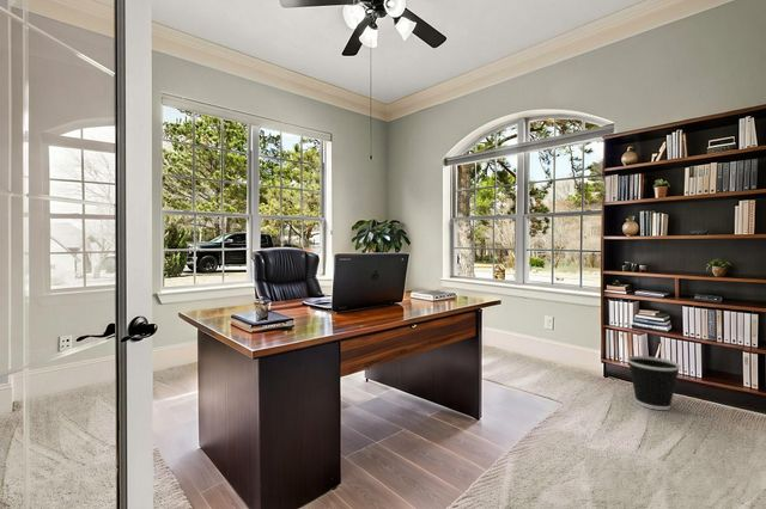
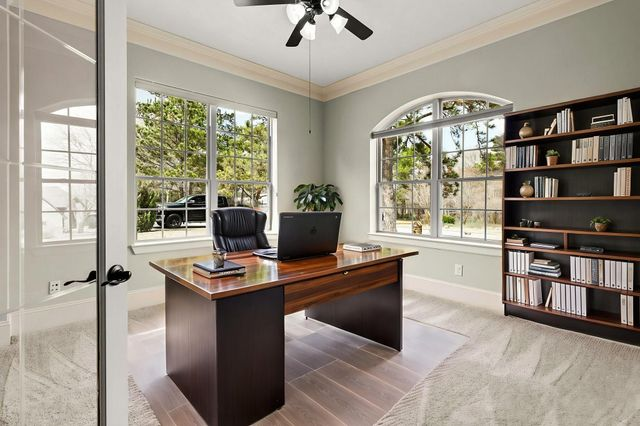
- wastebasket (652, 382)
